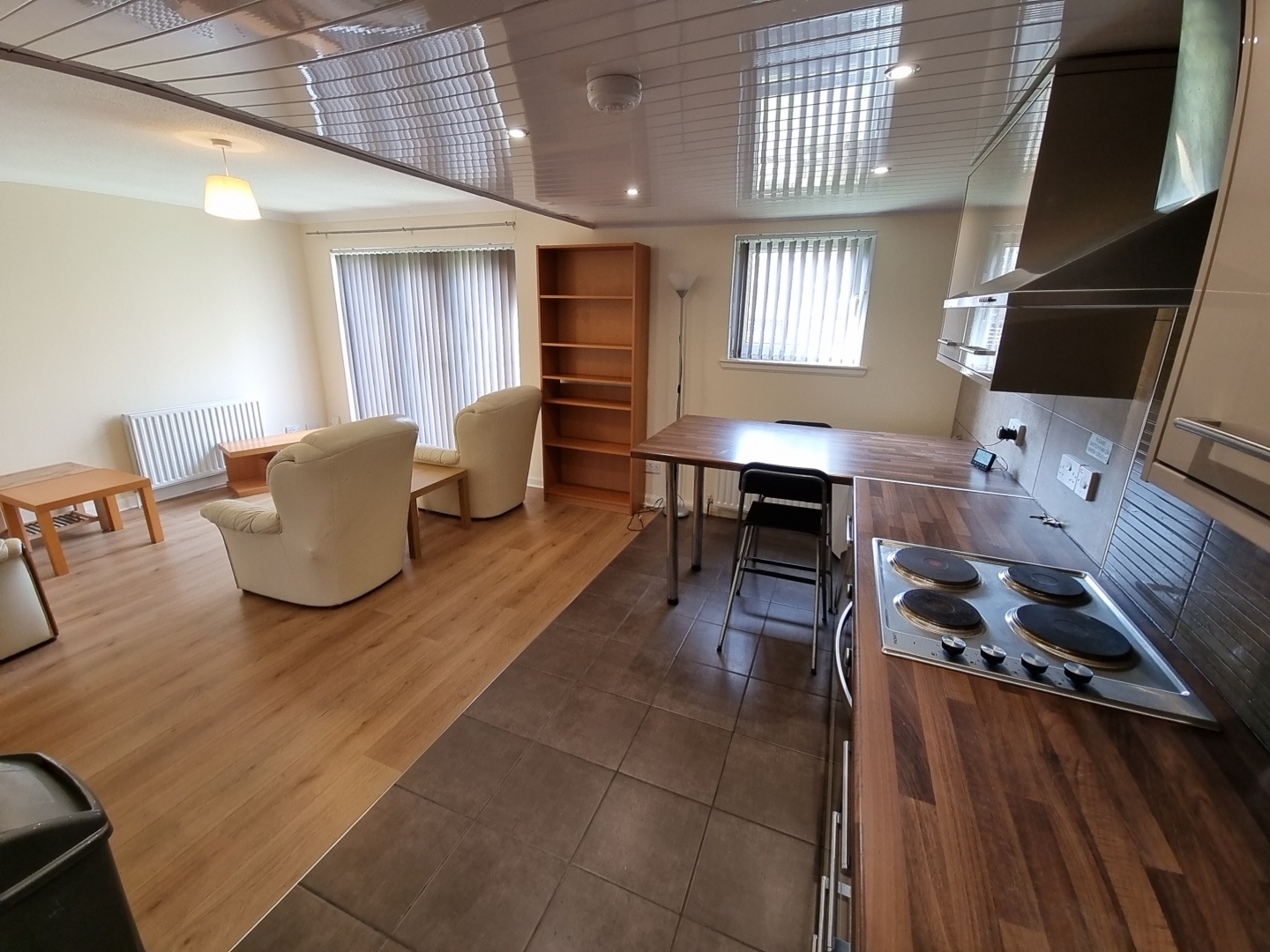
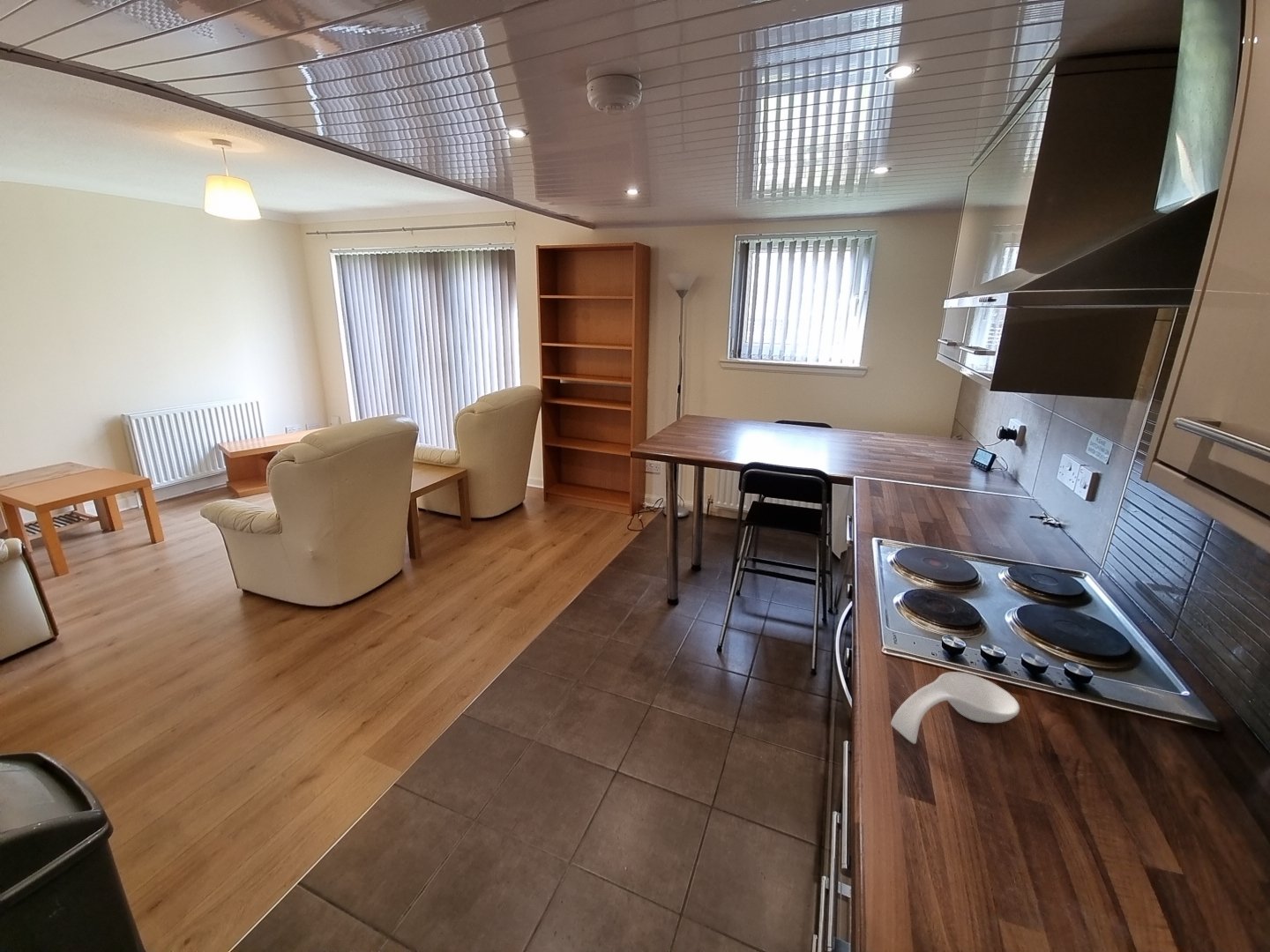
+ spoon rest (955, 702)
